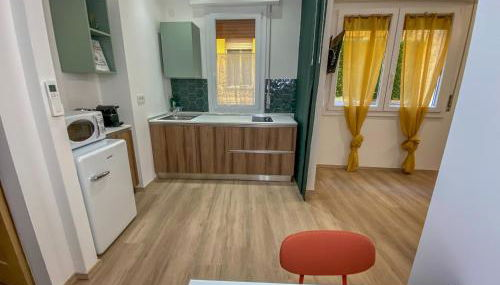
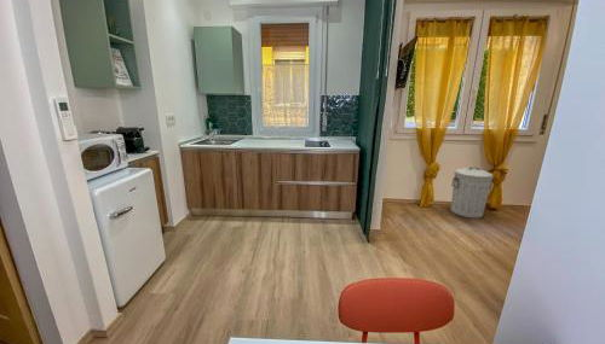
+ trash can (469, 190)
